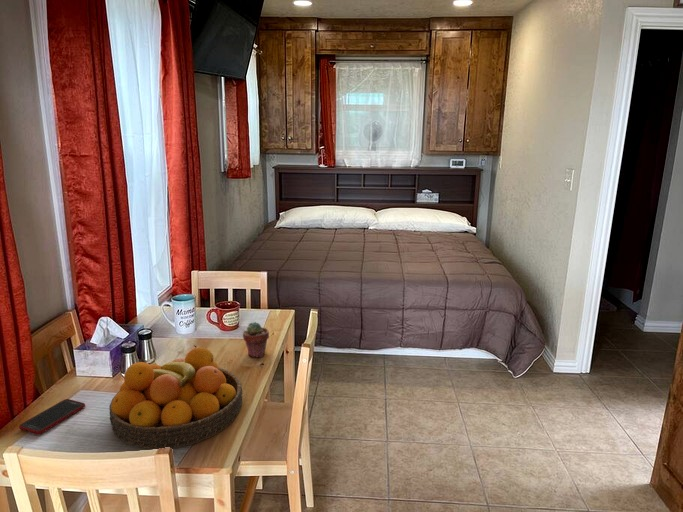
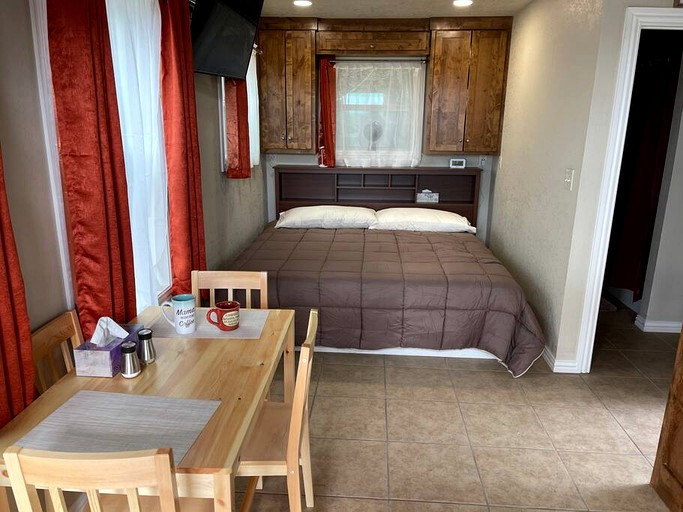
- cell phone (53, 415)
- fruit bowl (177, 385)
- potted succulent (255, 338)
